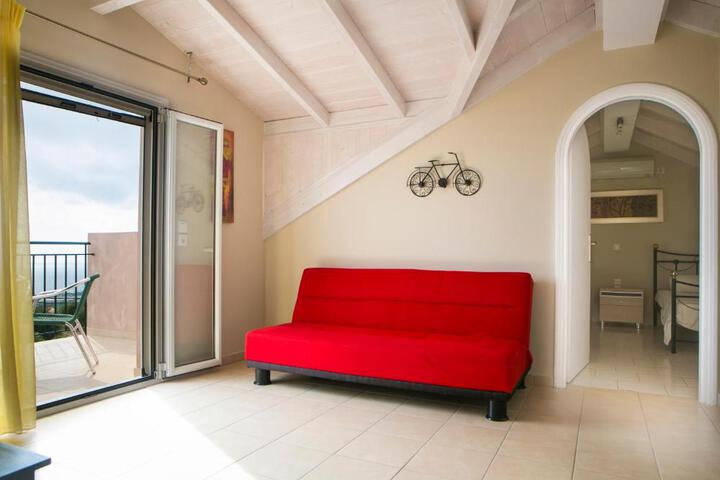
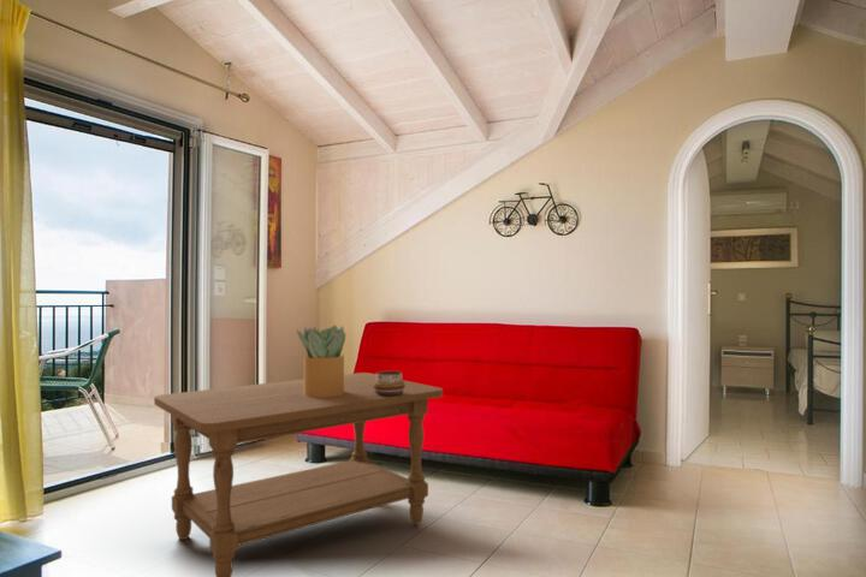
+ decorative bowl (388, 382)
+ potted plant (320, 359)
+ coffee table (303, 470)
